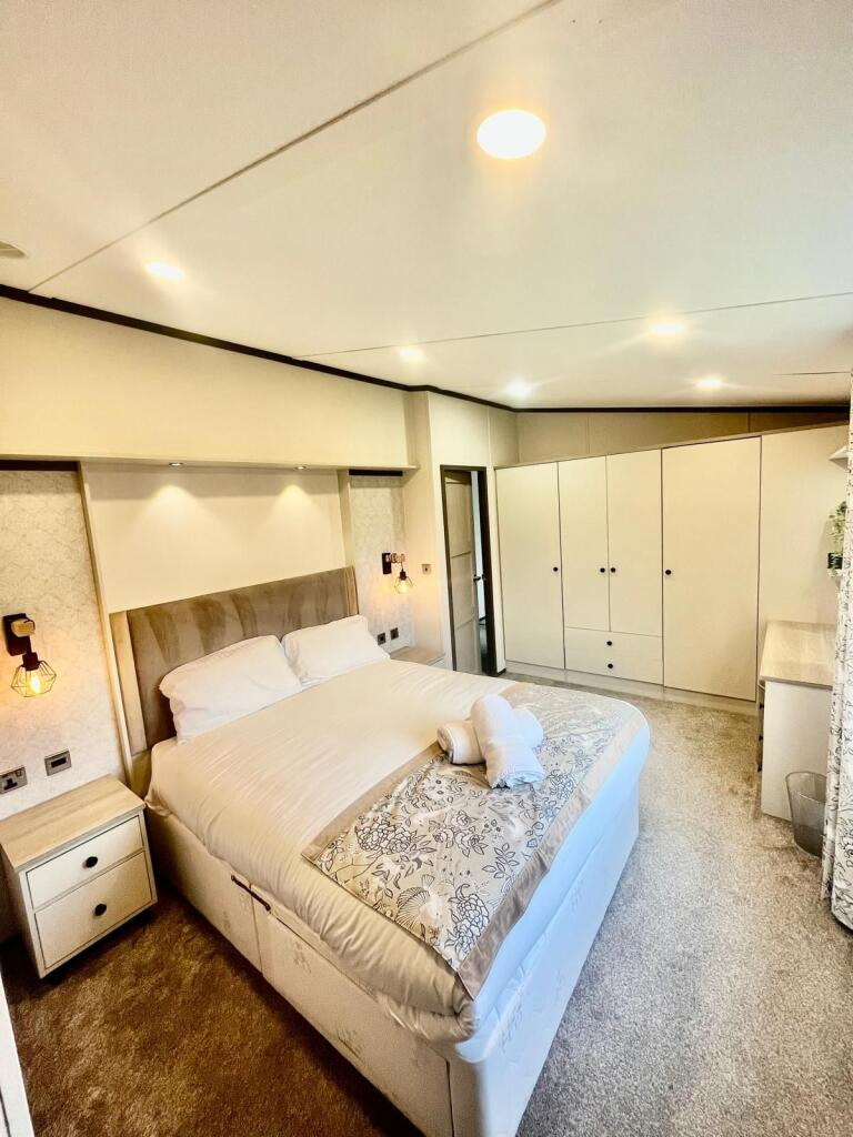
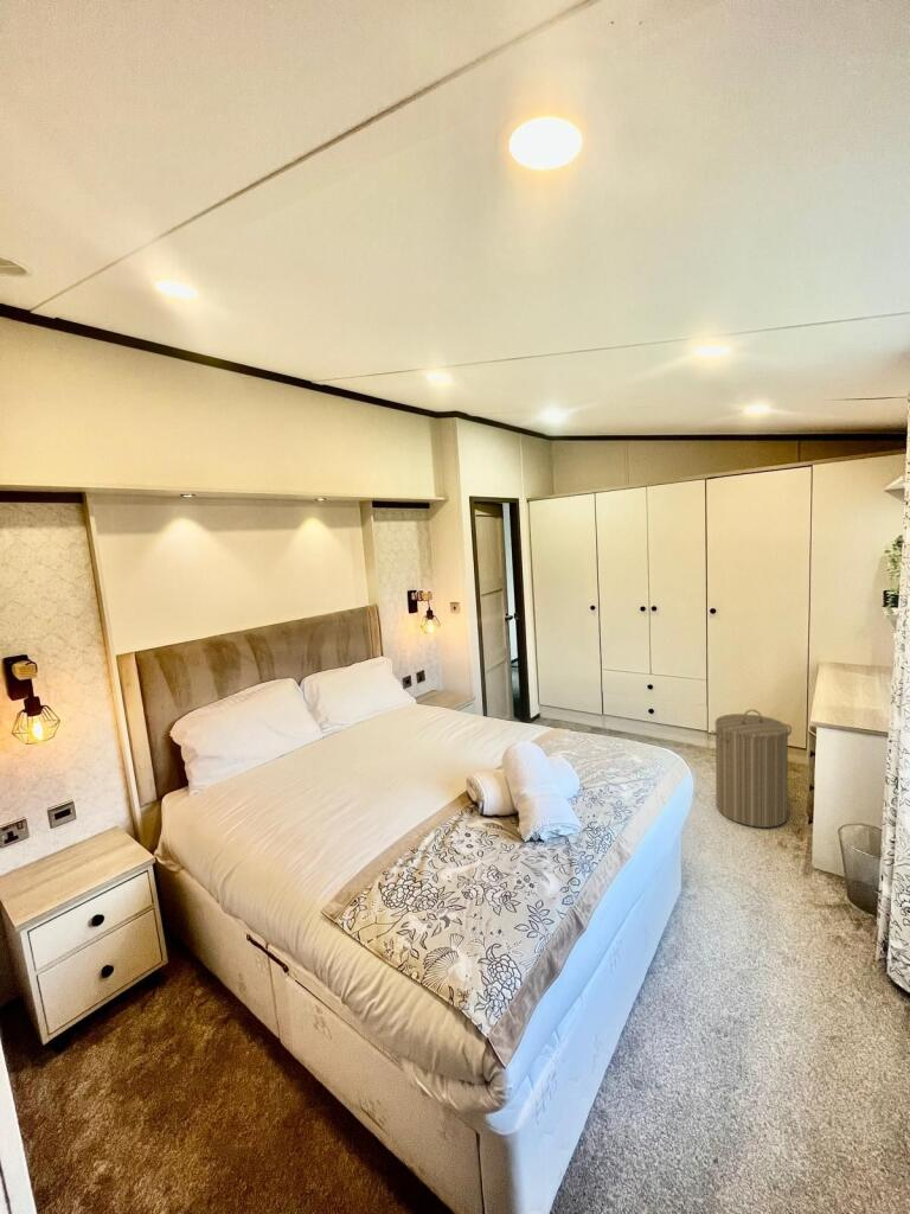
+ laundry hamper (750, 761)
